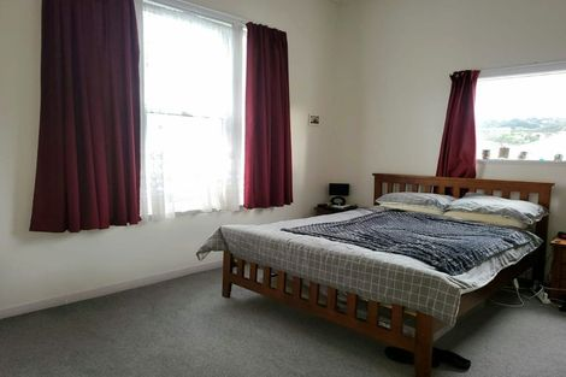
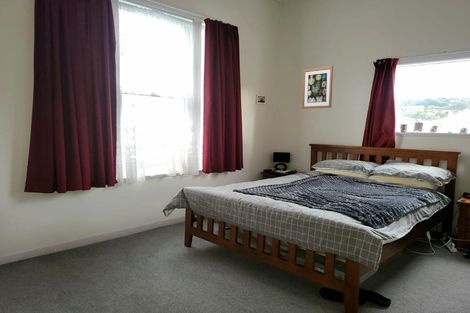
+ wall art (316, 88)
